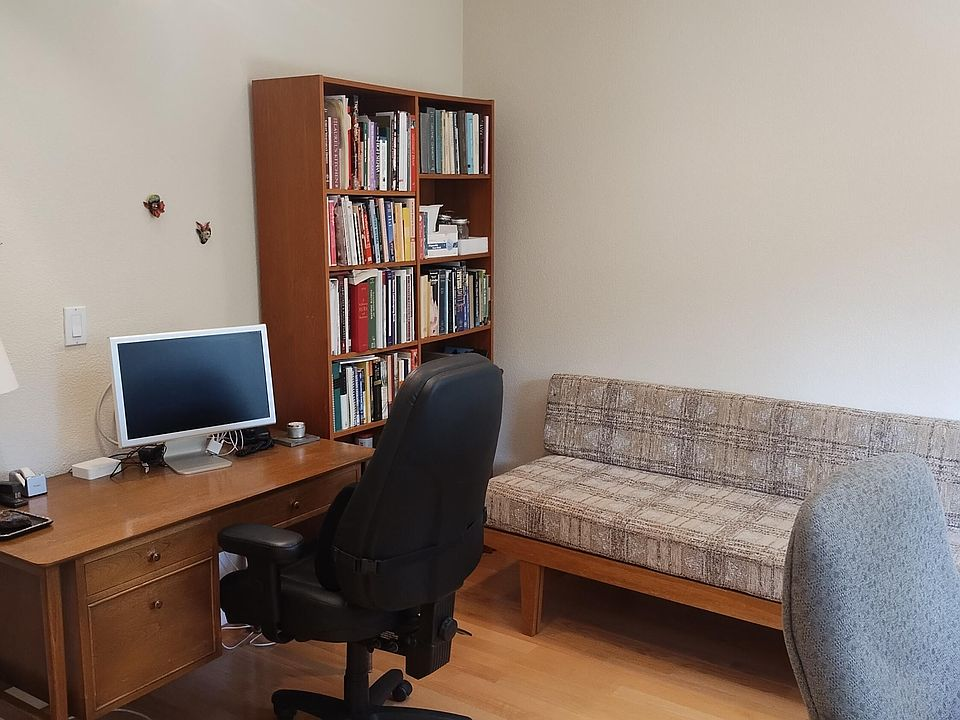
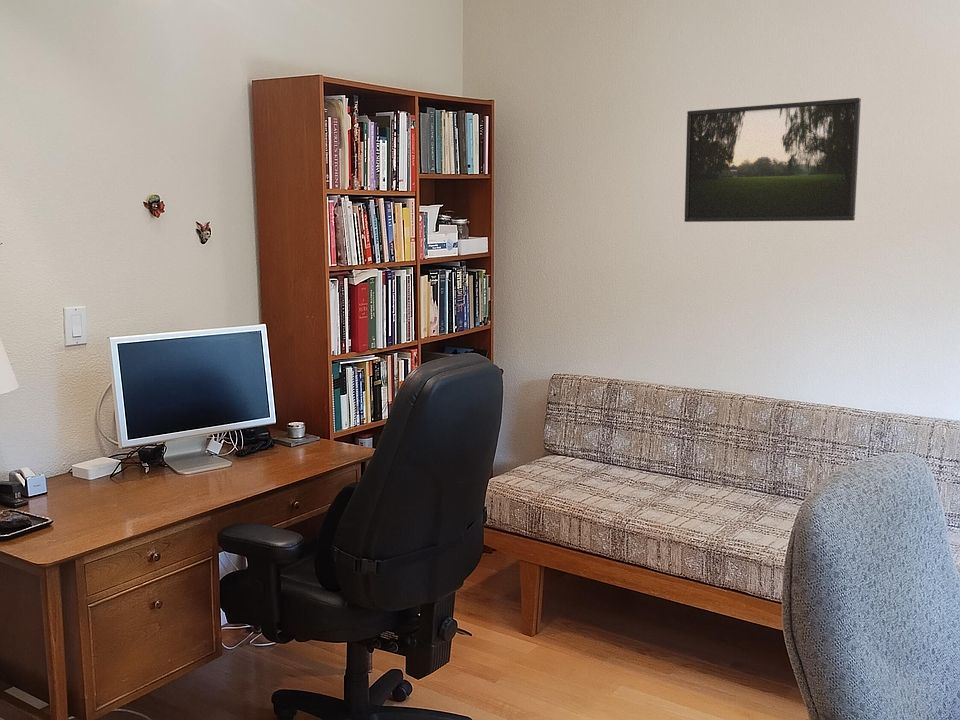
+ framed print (767, 163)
